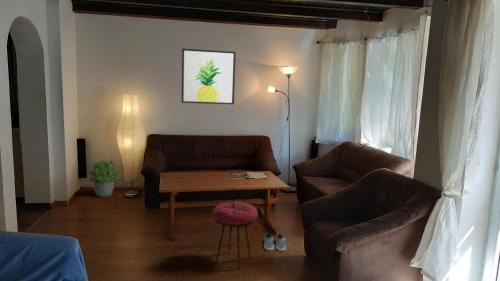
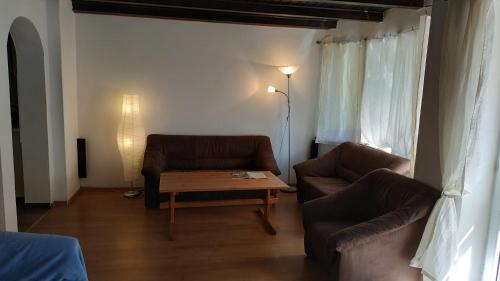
- shoe (275, 241)
- potted plant (104, 177)
- stool (231, 232)
- wall art (208, 77)
